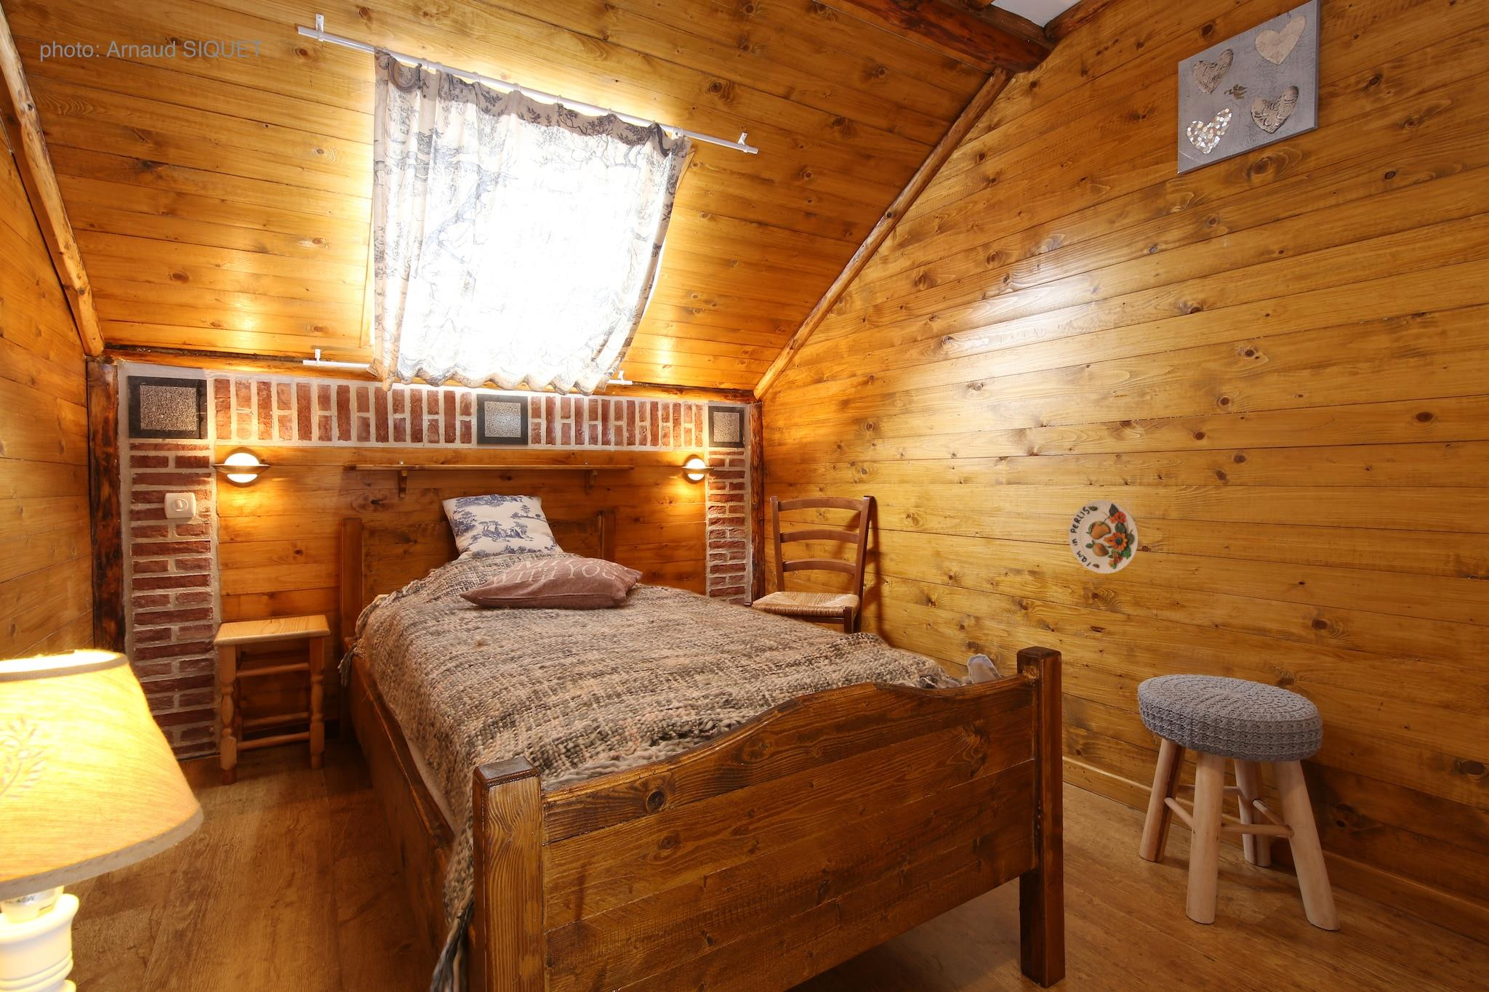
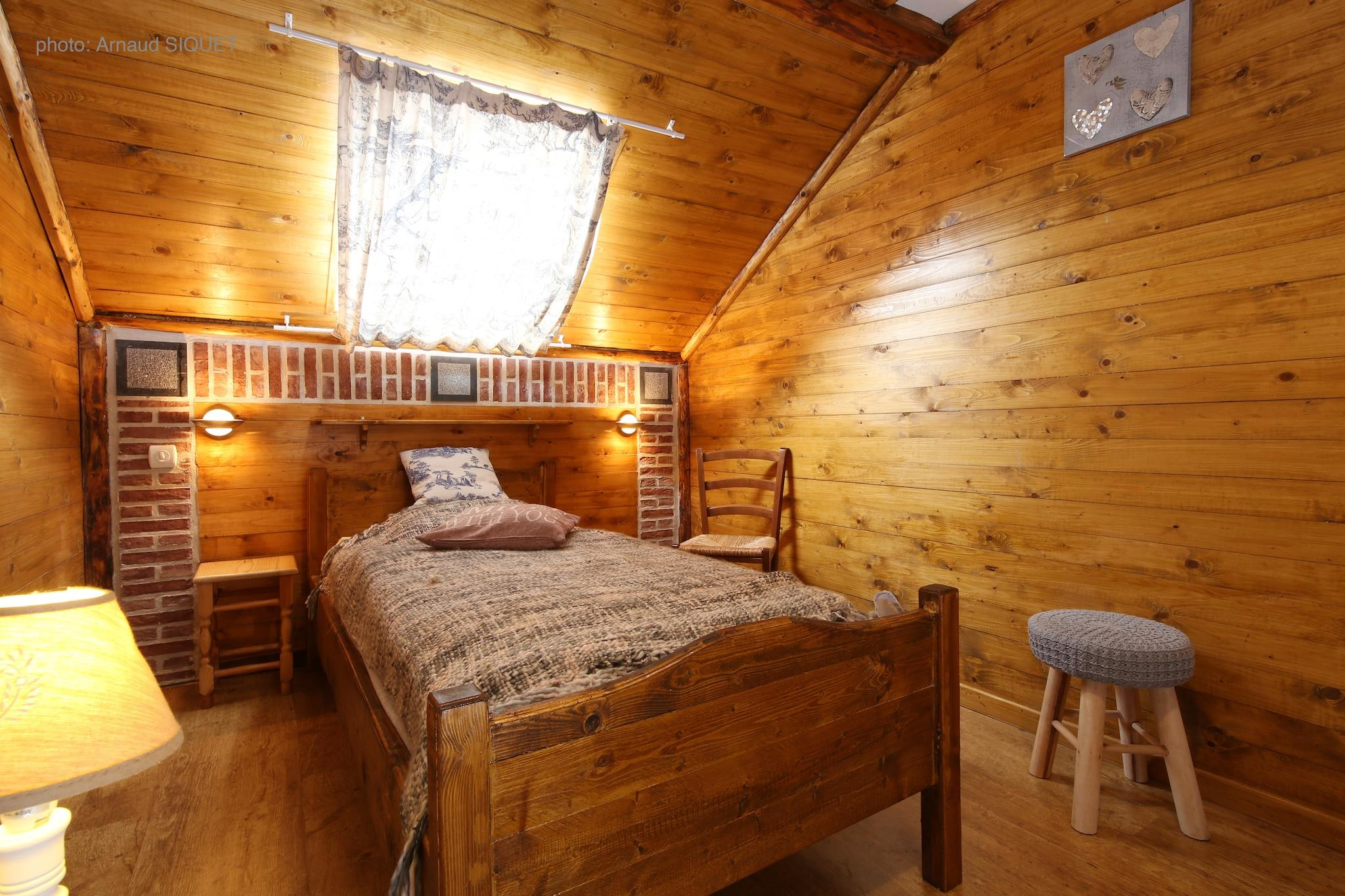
- decorative plate (1103, 536)
